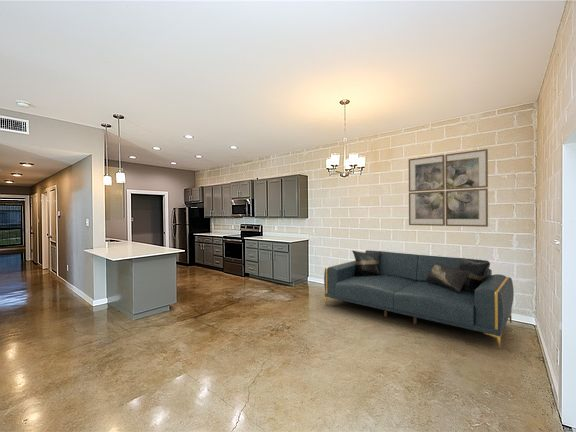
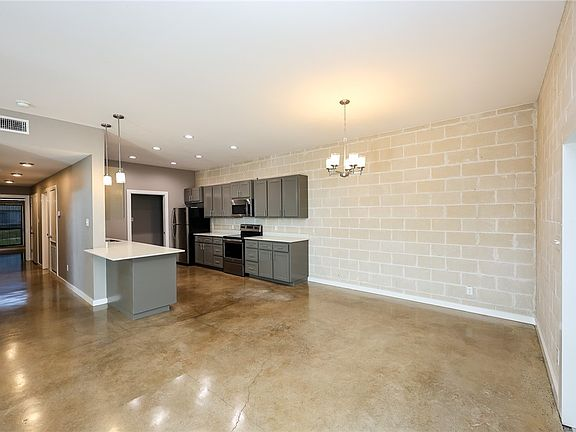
- sofa (410, 284)
- wall art (444, 189)
